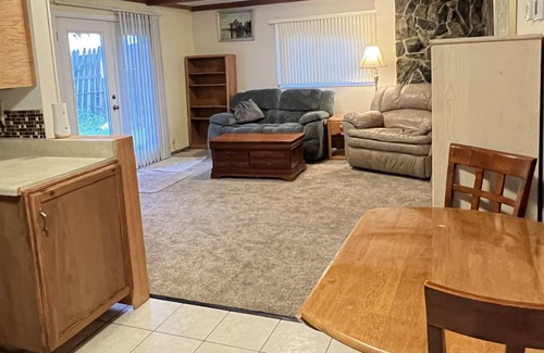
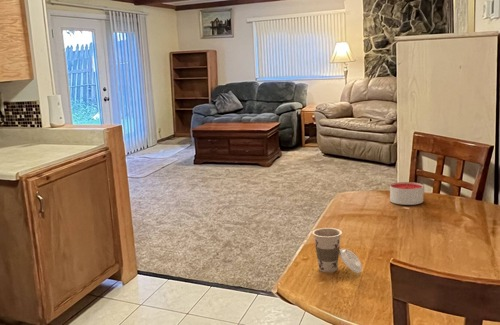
+ cup (337, 251)
+ candle (406, 192)
